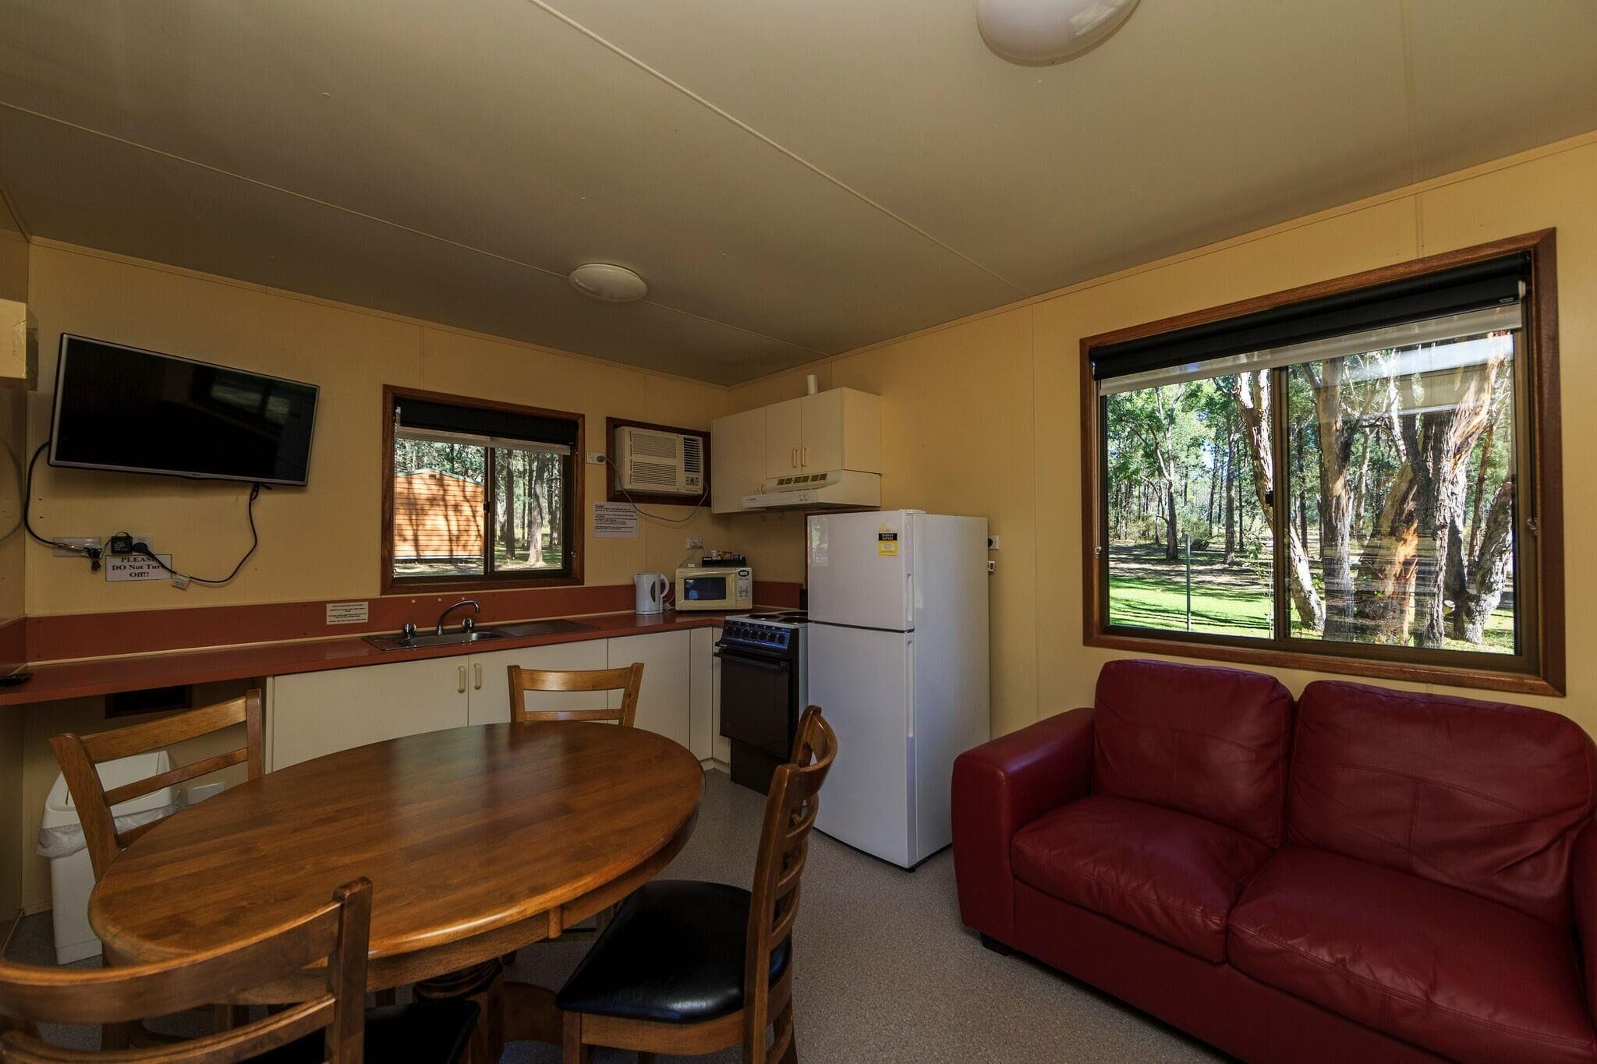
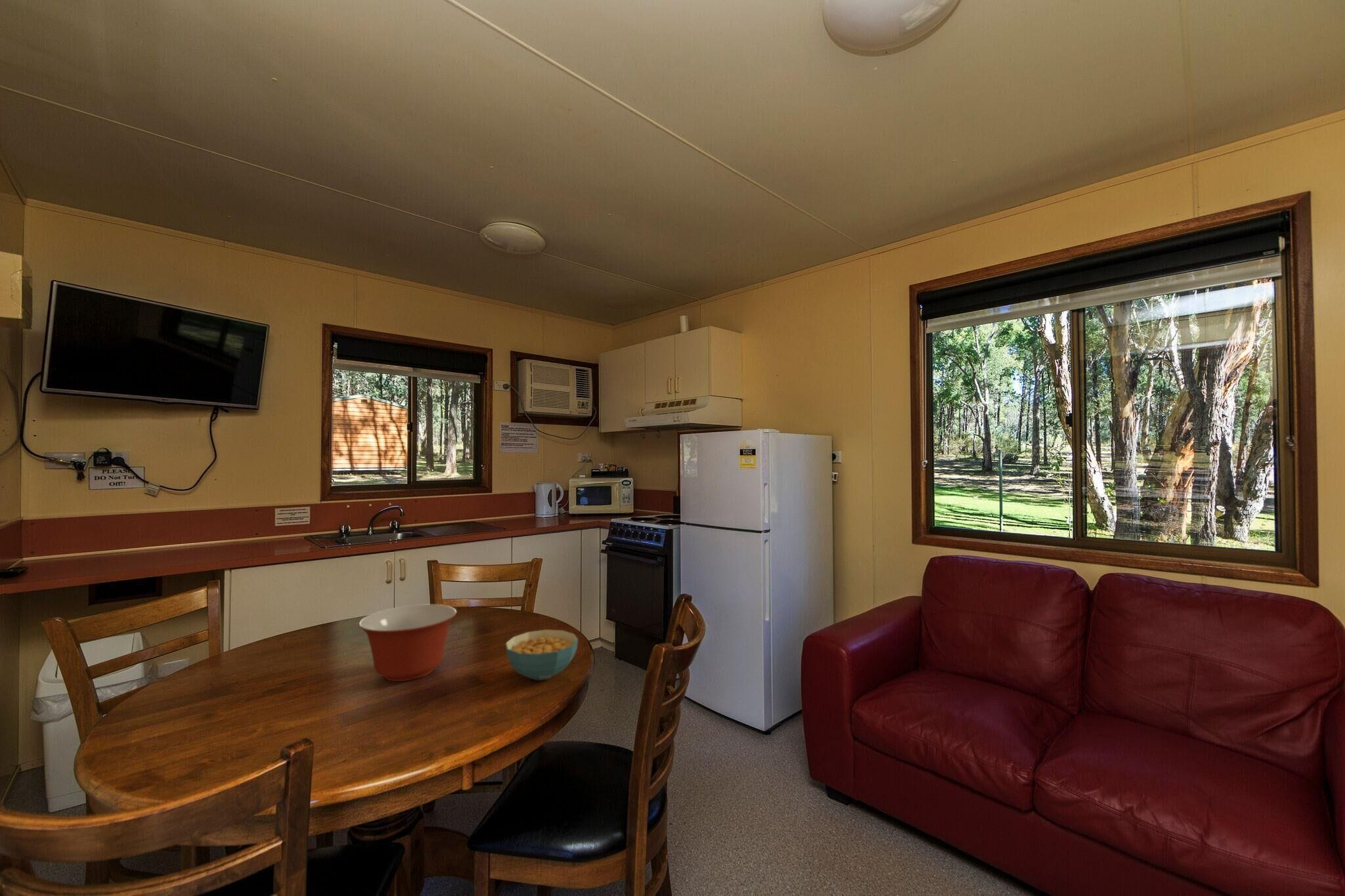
+ mixing bowl (409, 644)
+ cereal bowl (542, 658)
